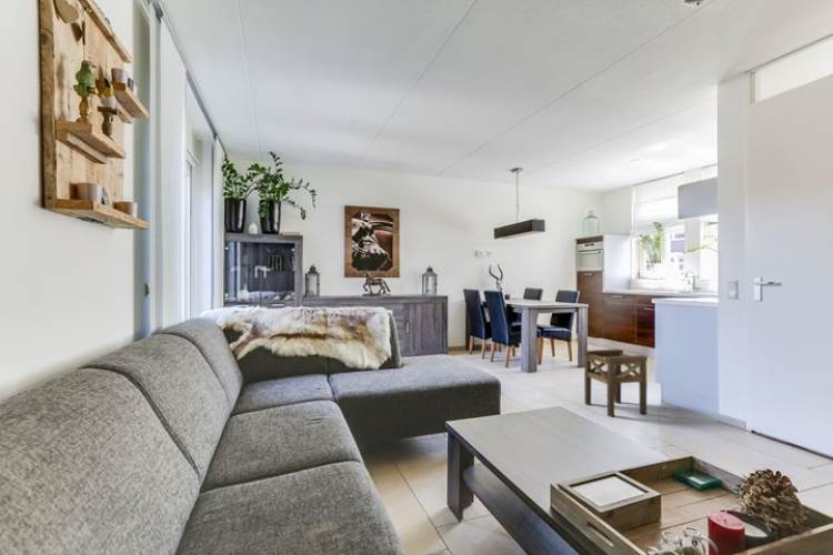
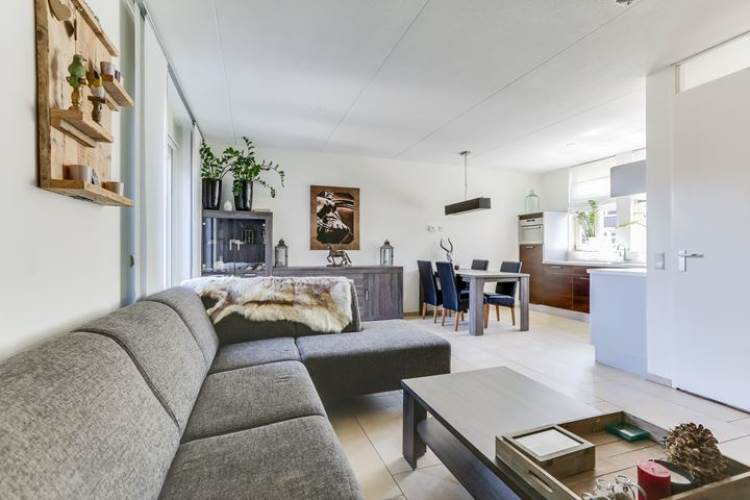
- stool (614, 381)
